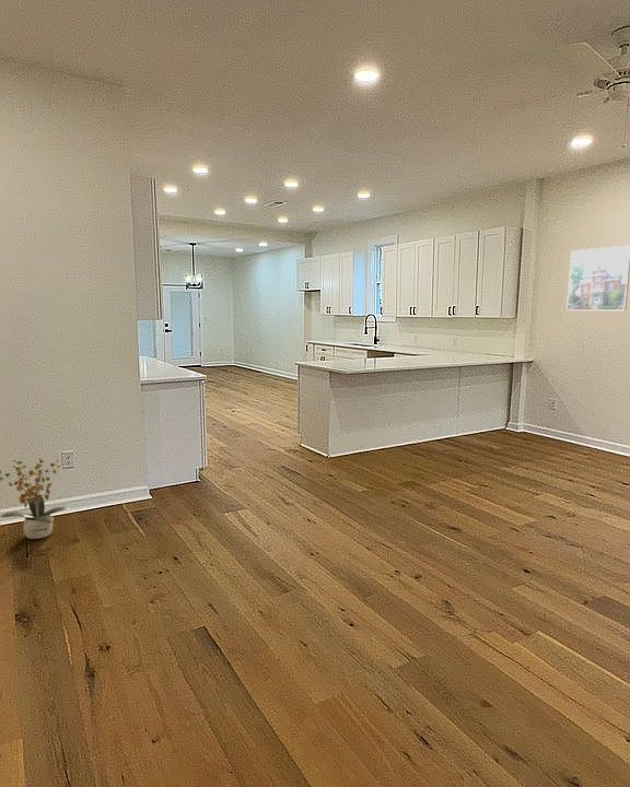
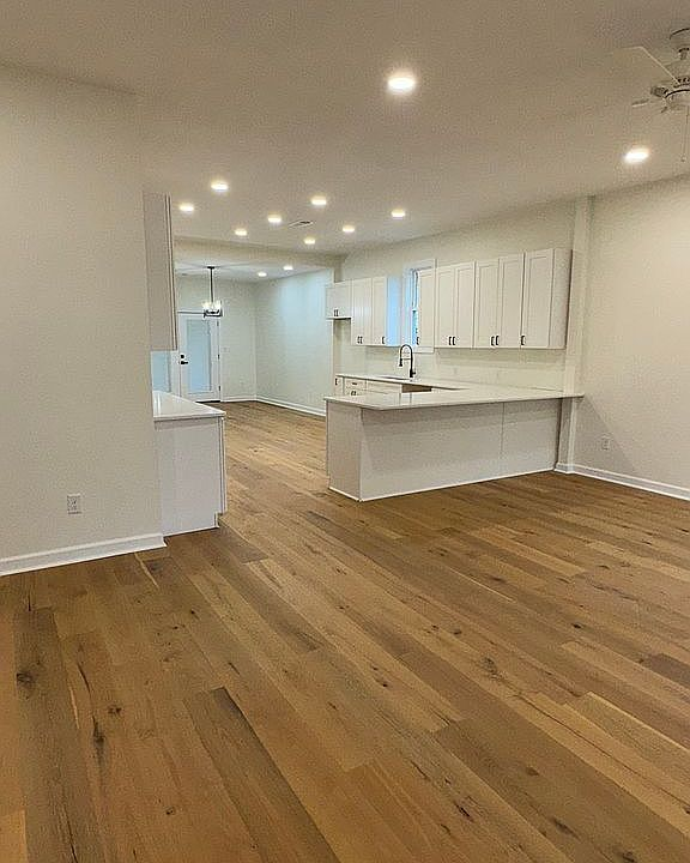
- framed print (597, 279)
- potted plant (32, 498)
